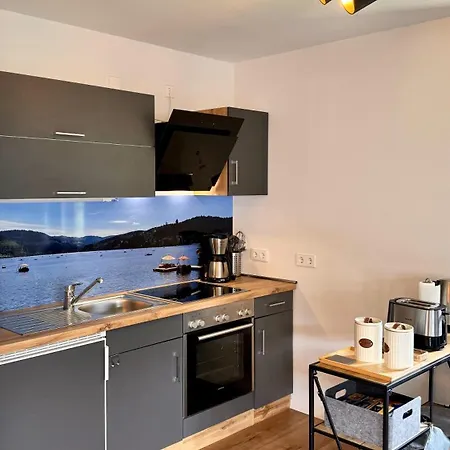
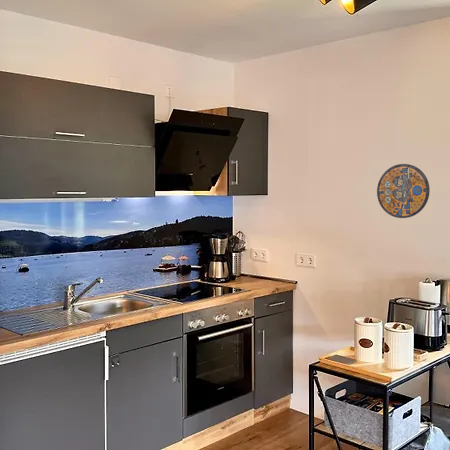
+ manhole cover (402, 191)
